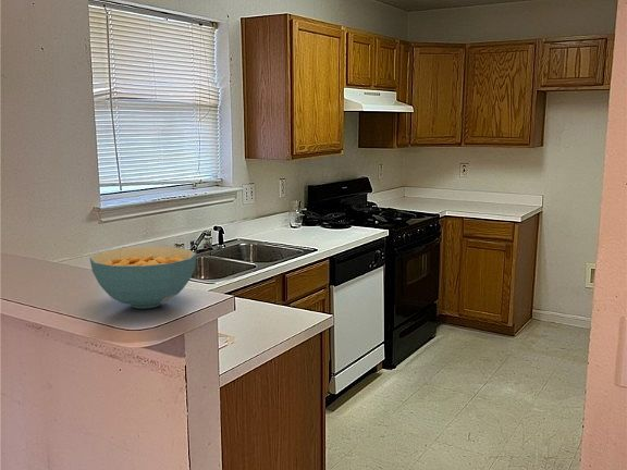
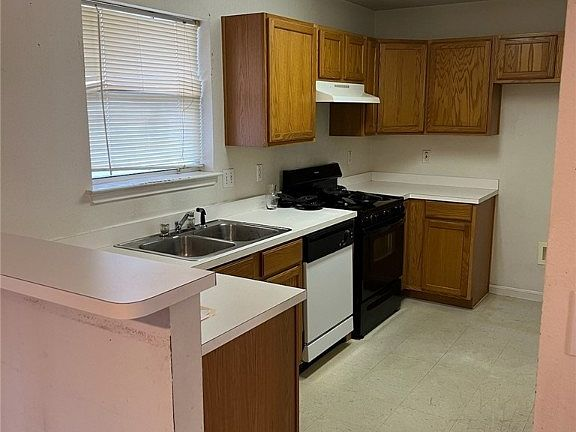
- cereal bowl (145, 280)
